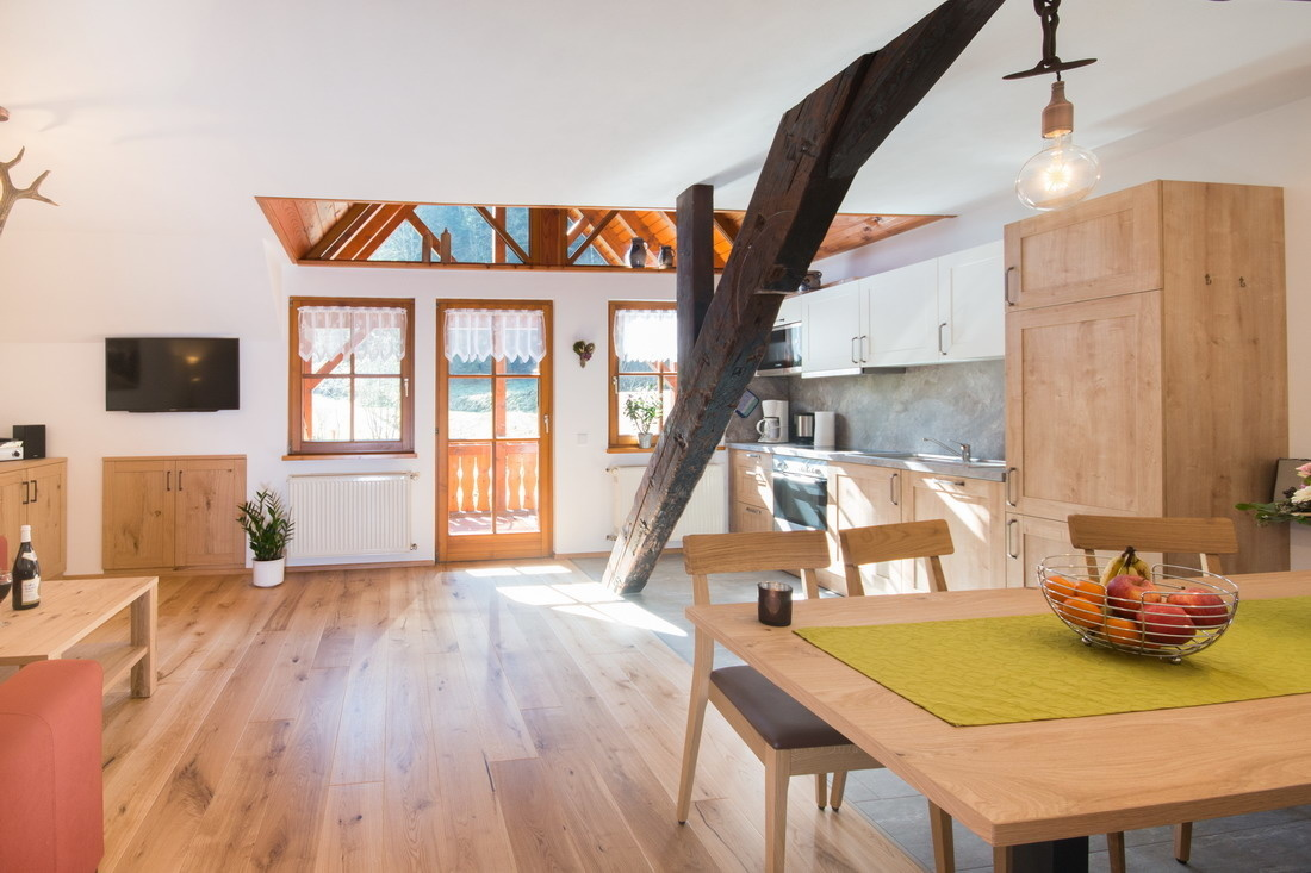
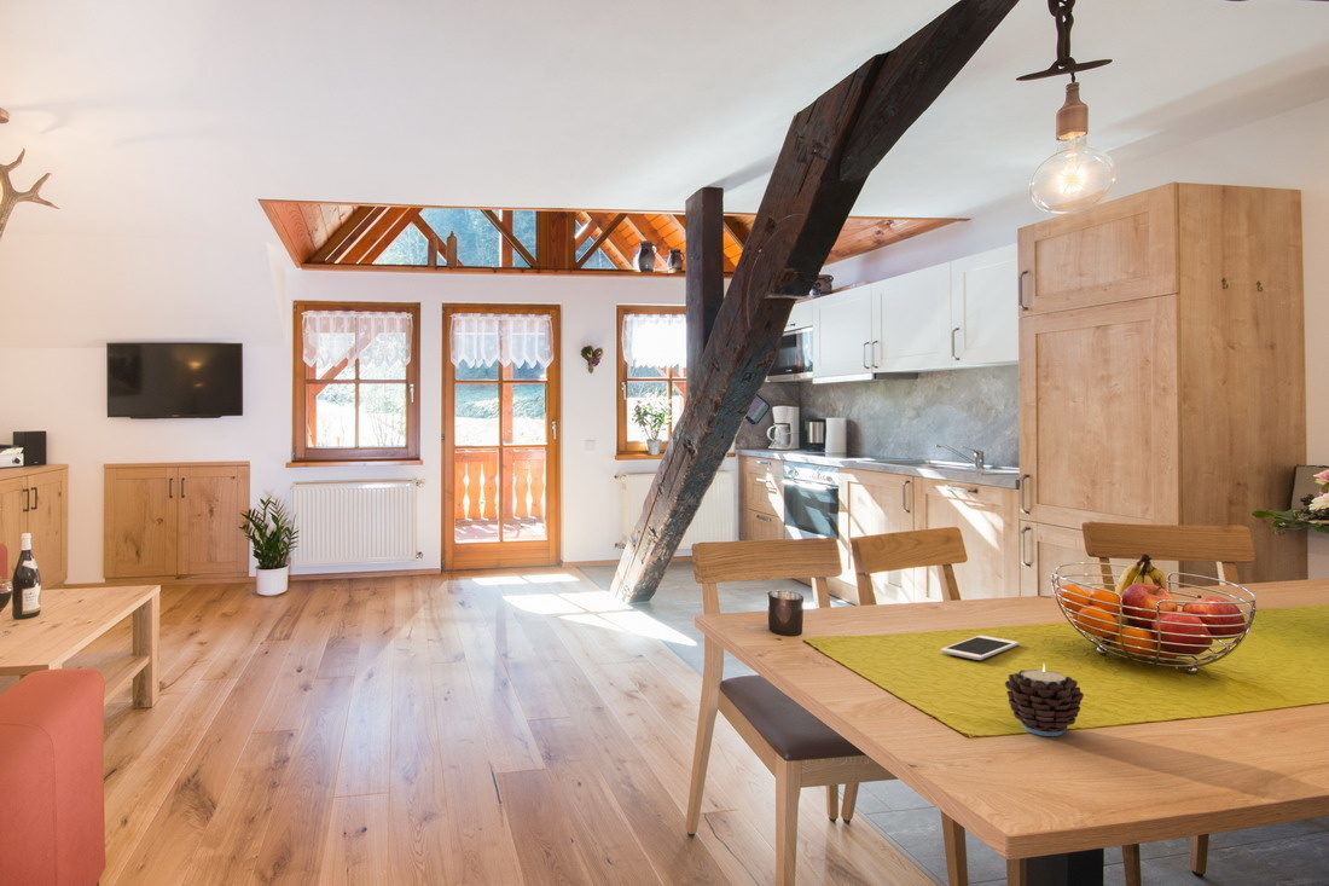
+ cell phone (980, 647)
+ candle (1043, 696)
